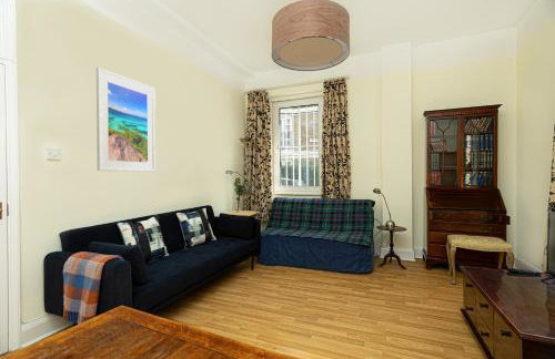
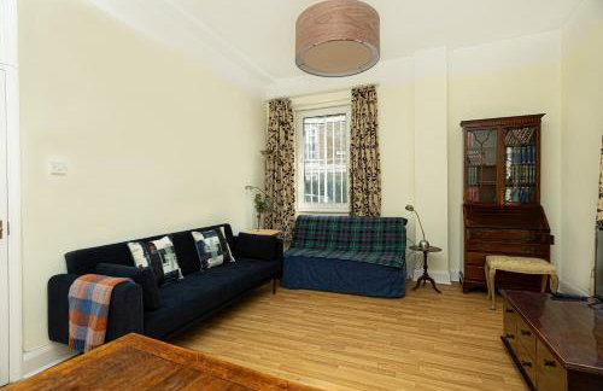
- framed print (129, 124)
